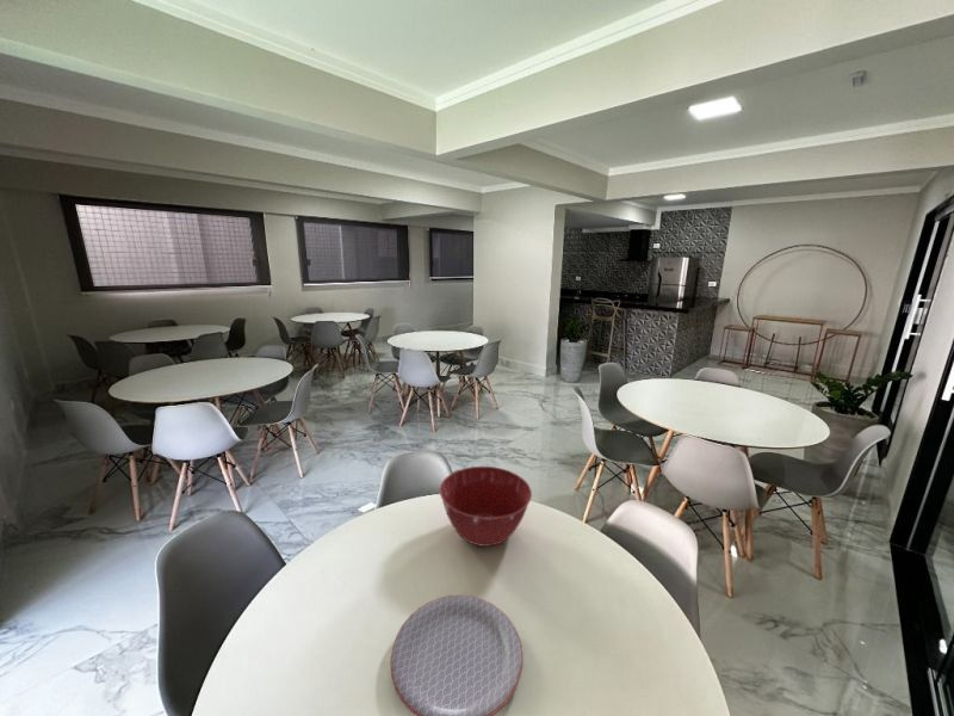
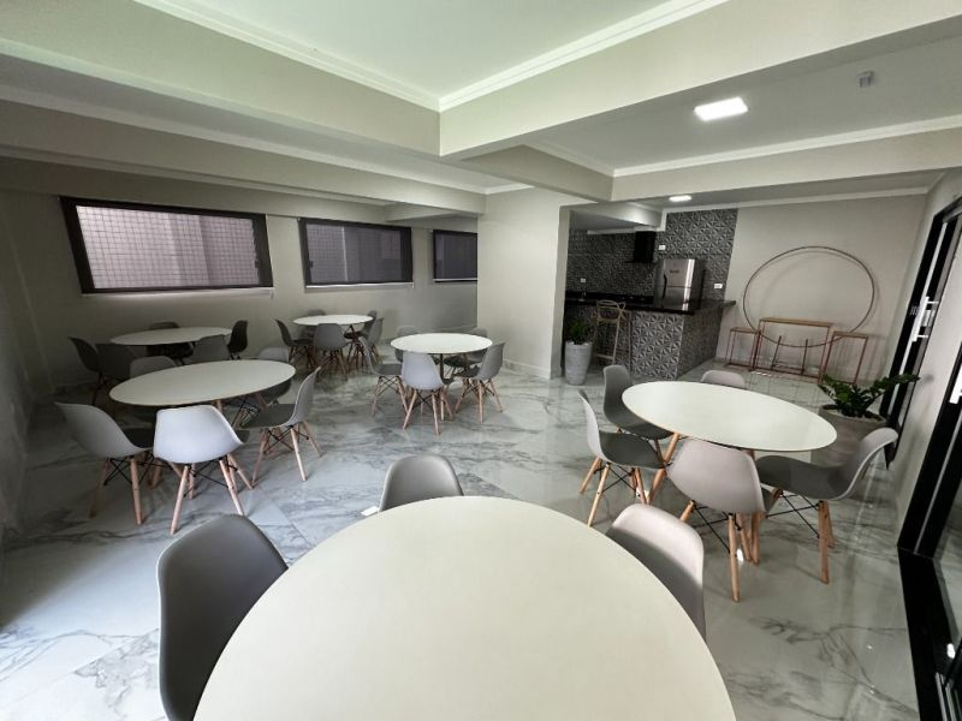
- mixing bowl (484, 510)
- plate (457, 653)
